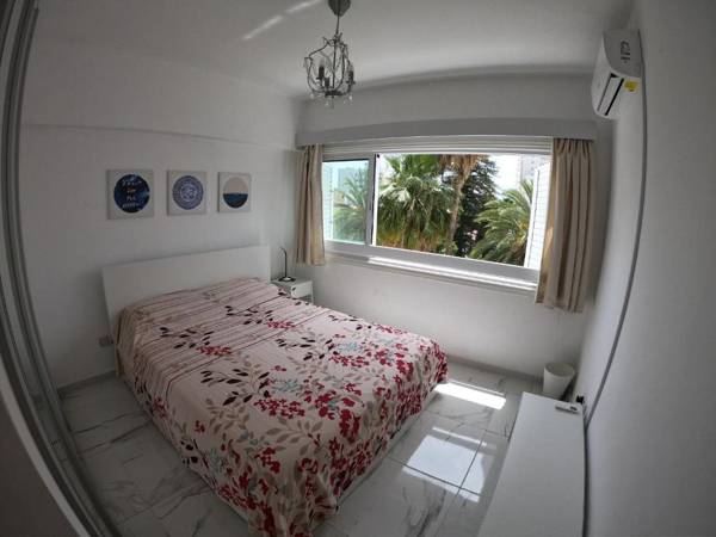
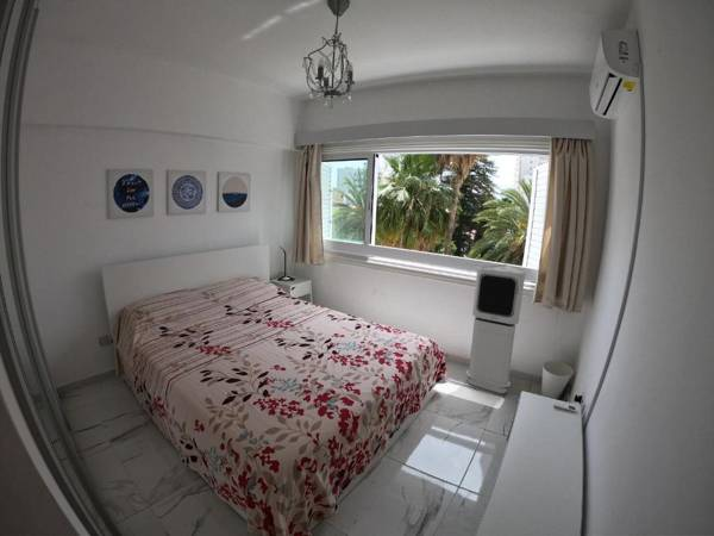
+ air purifier (495, 325)
